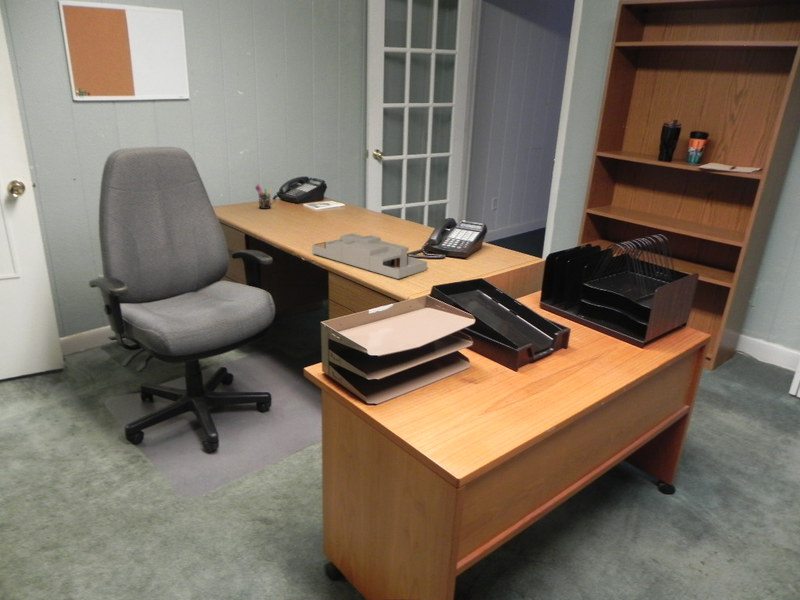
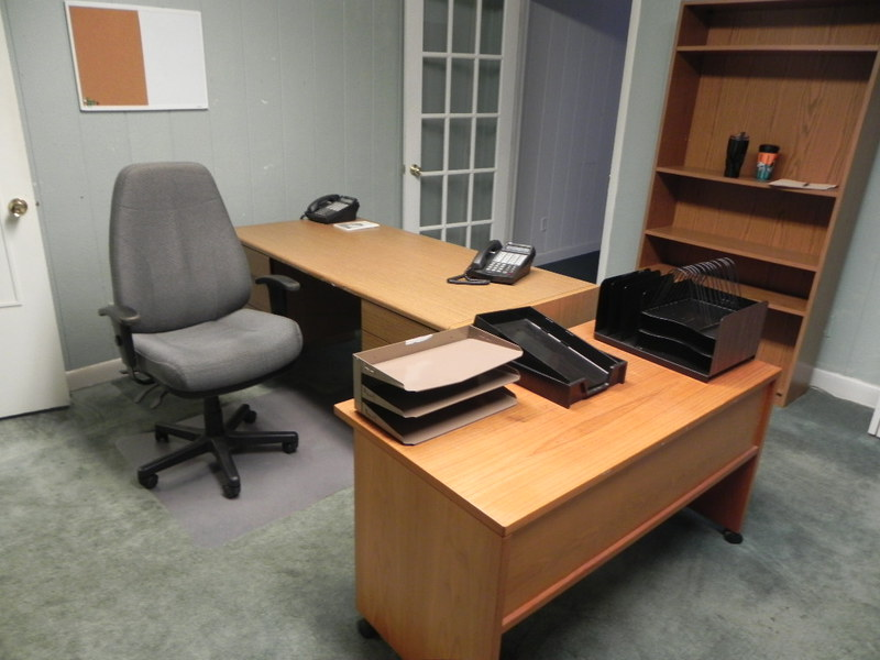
- pen holder (264, 196)
- desk organizer (367, 250)
